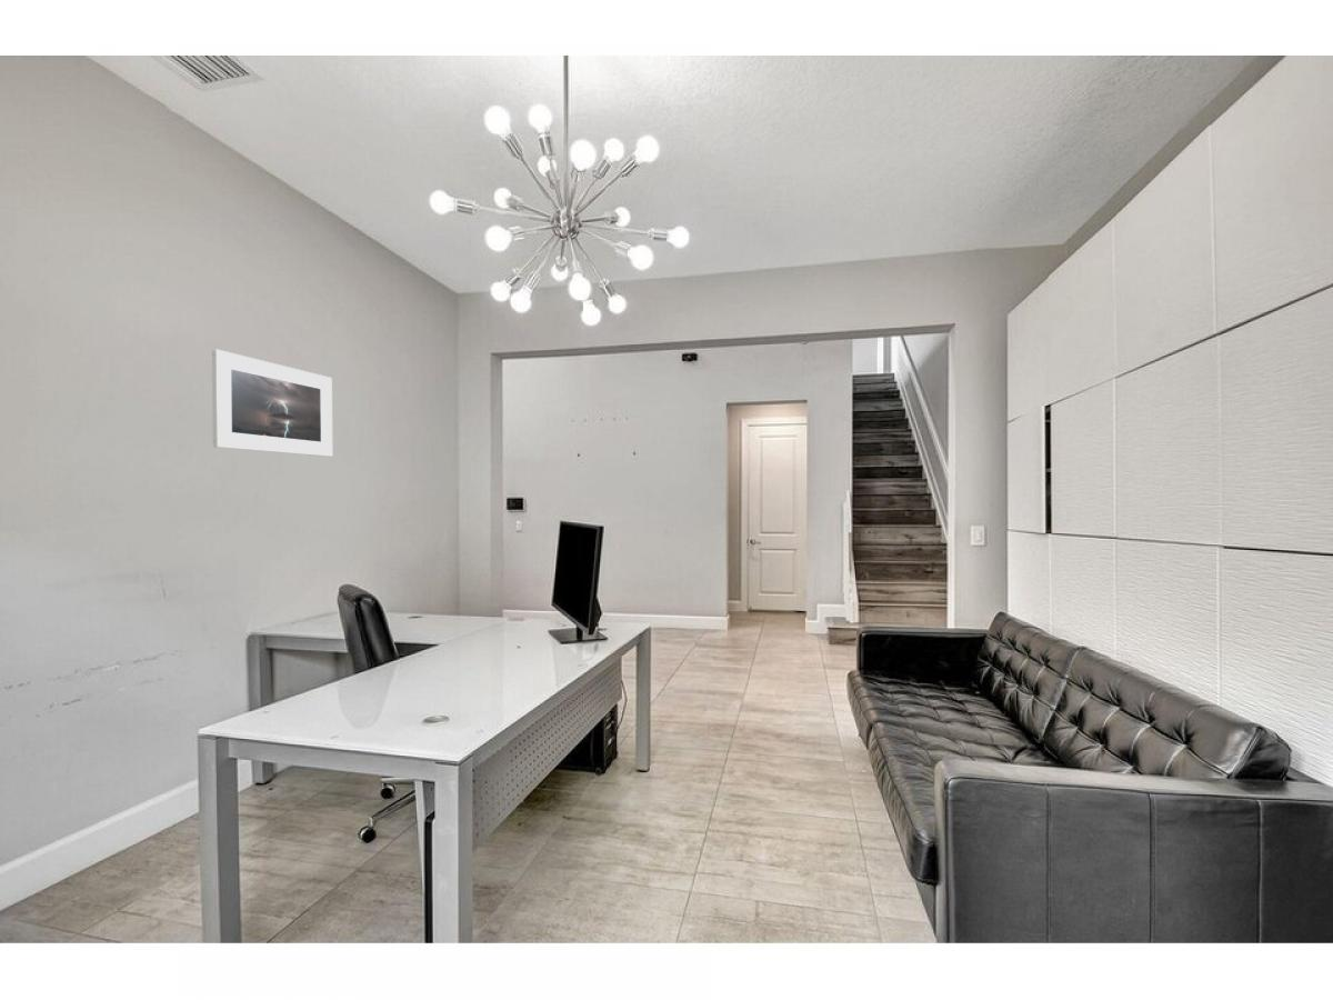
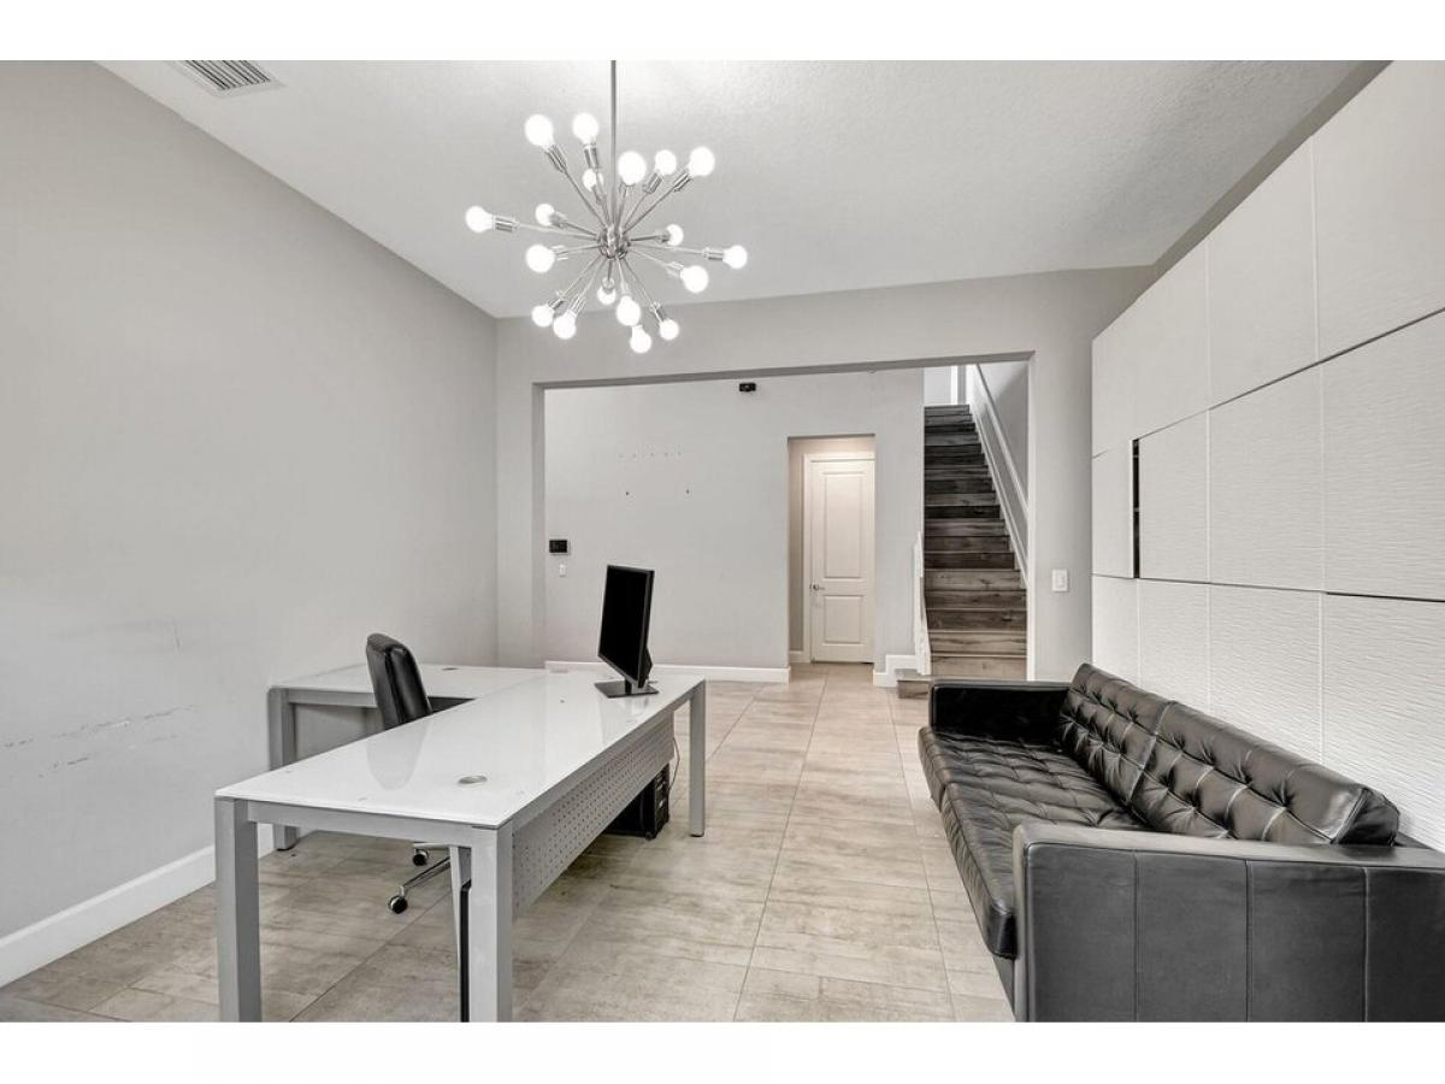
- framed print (279, 408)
